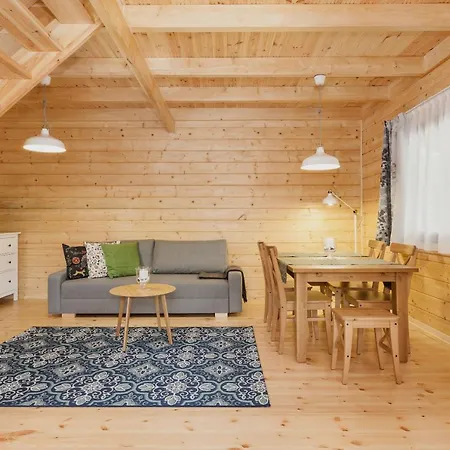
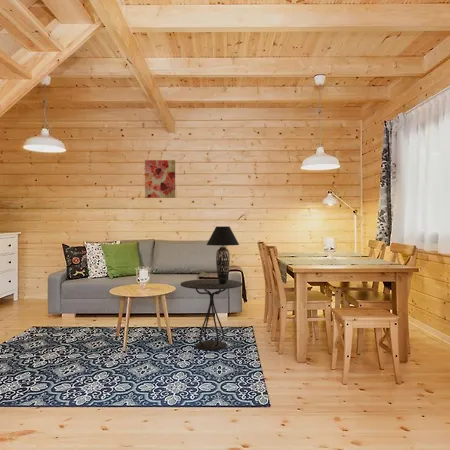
+ side table (209, 314)
+ table lamp (222, 254)
+ wall art (160, 179)
